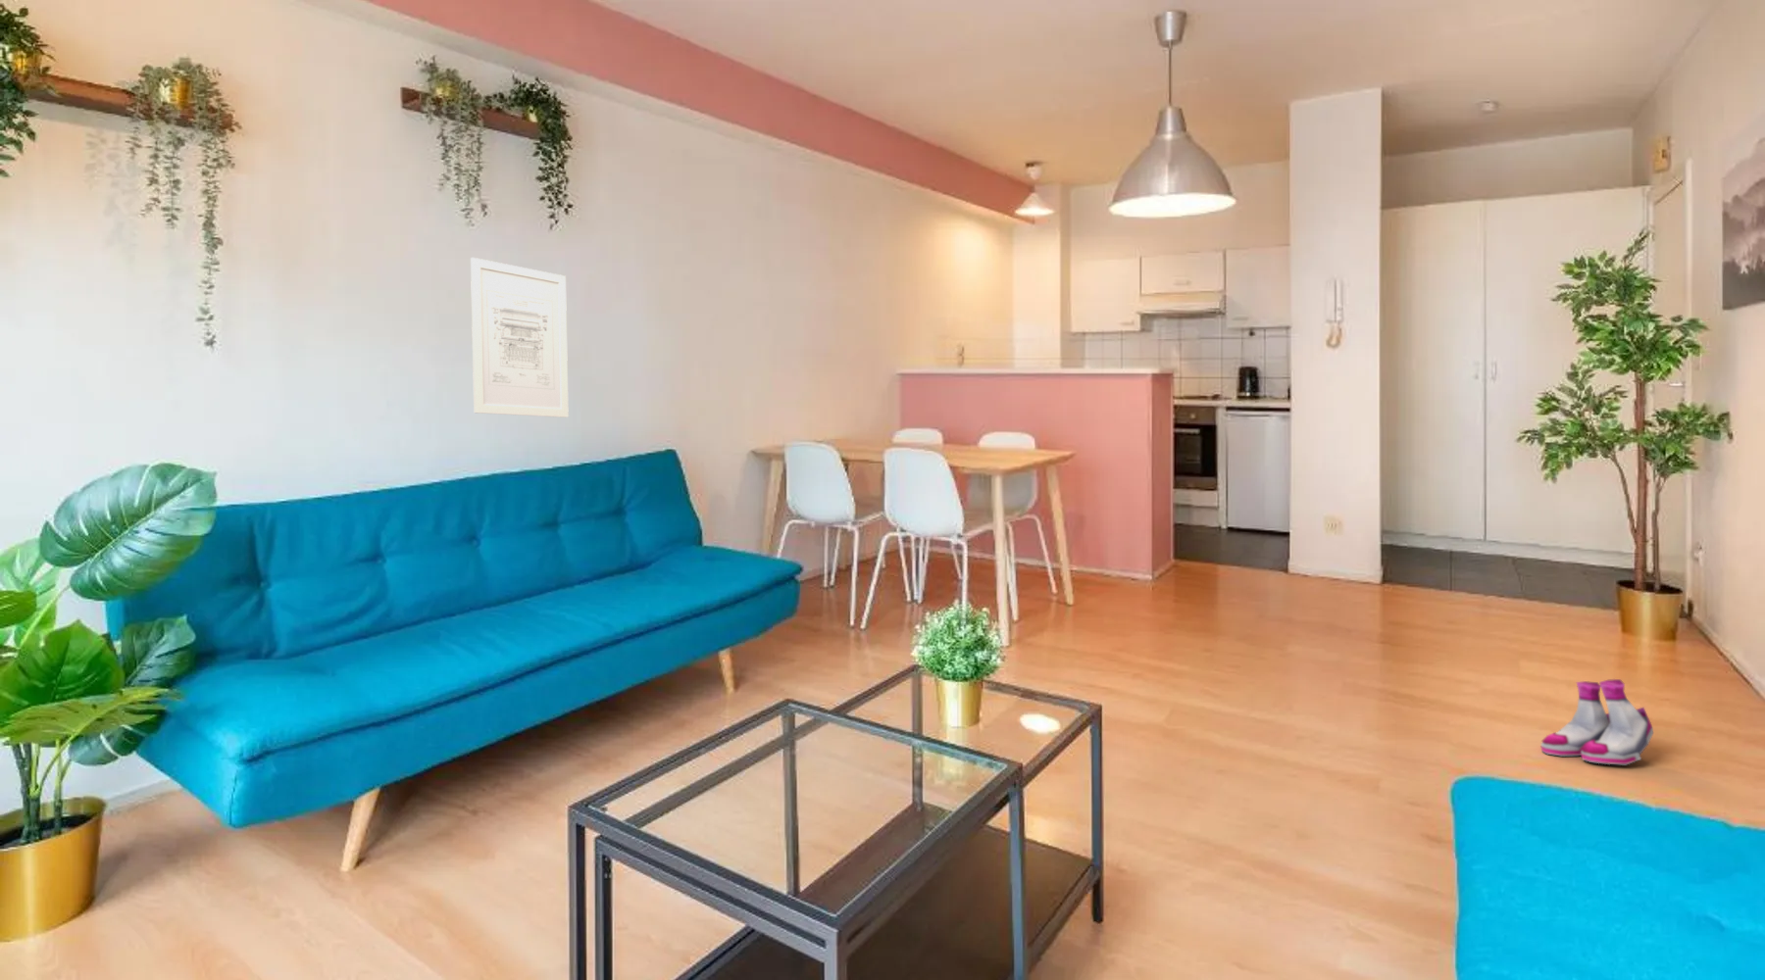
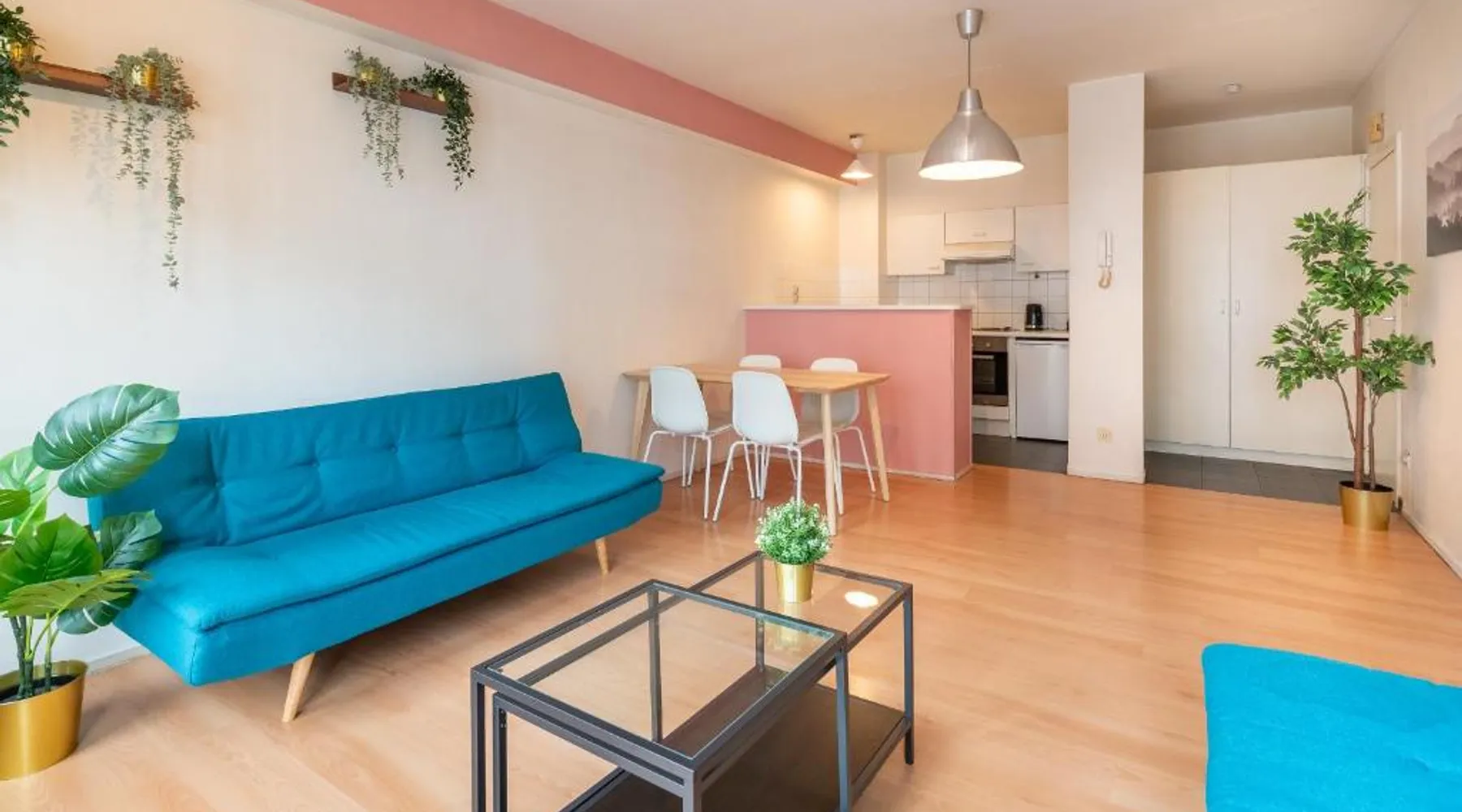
- wall art (522, 342)
- boots (1595, 717)
